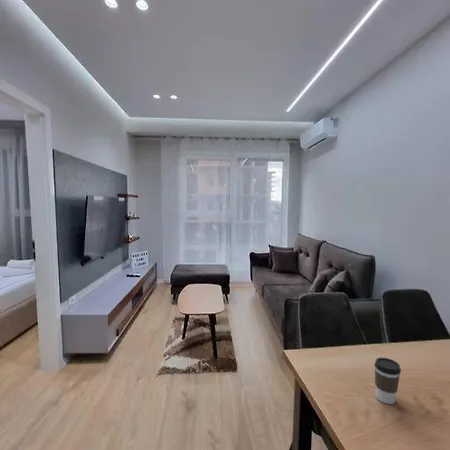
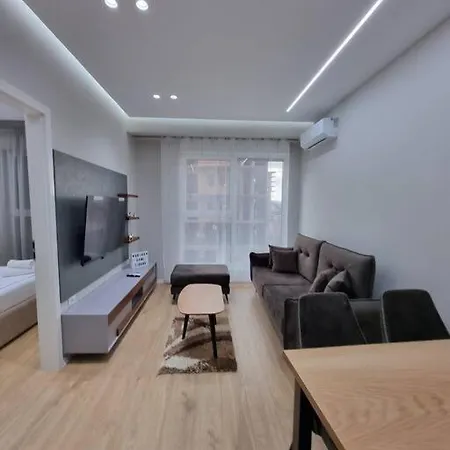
- coffee cup (386, 380)
